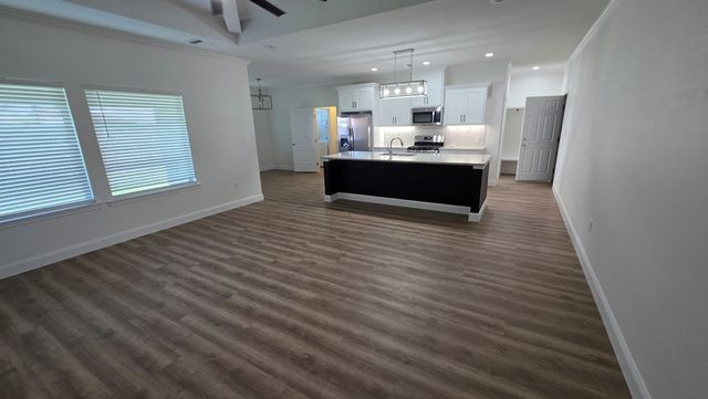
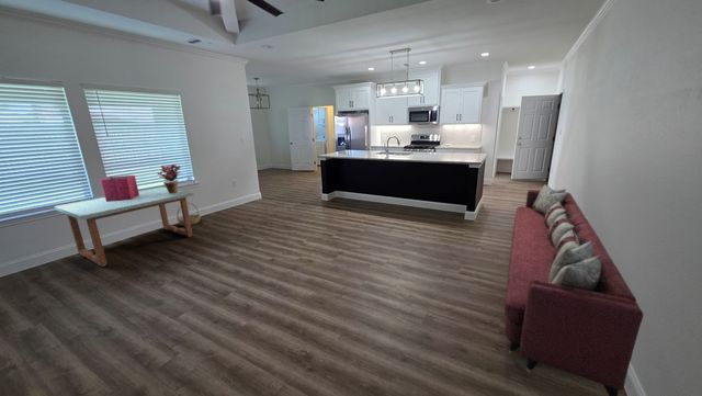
+ potted plant (170, 178)
+ basket (189, 215)
+ sofa (547, 242)
+ storage bin (121, 188)
+ bench (132, 211)
